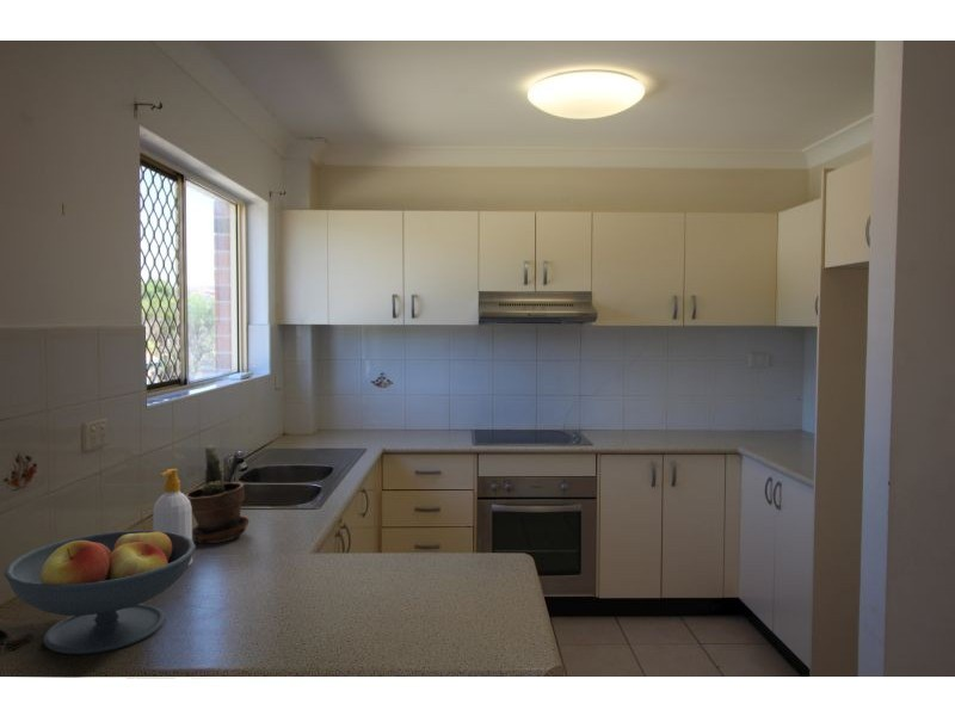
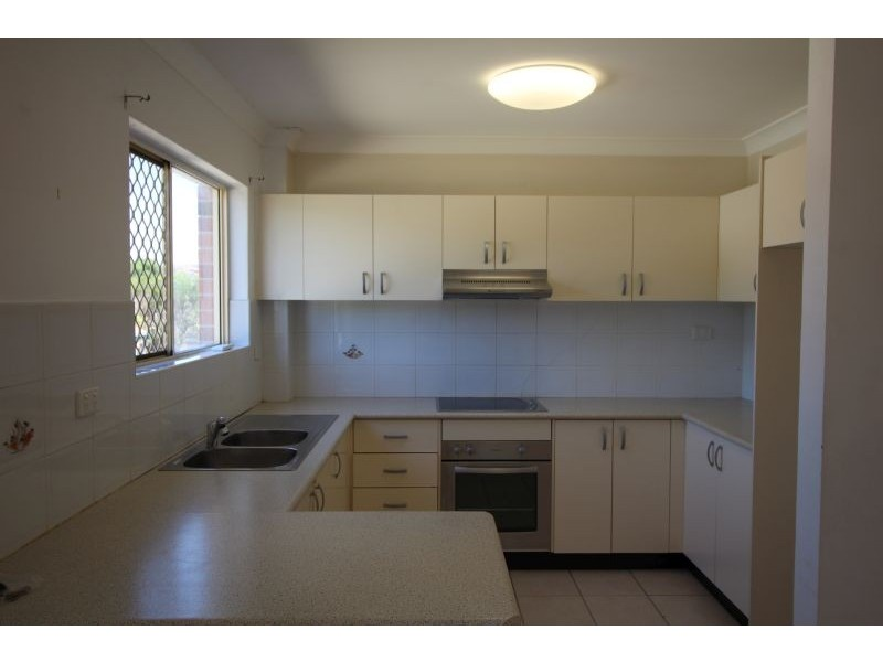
- fruit bowl (105, 579)
- potted plant (217, 493)
- soap bottle (172, 517)
